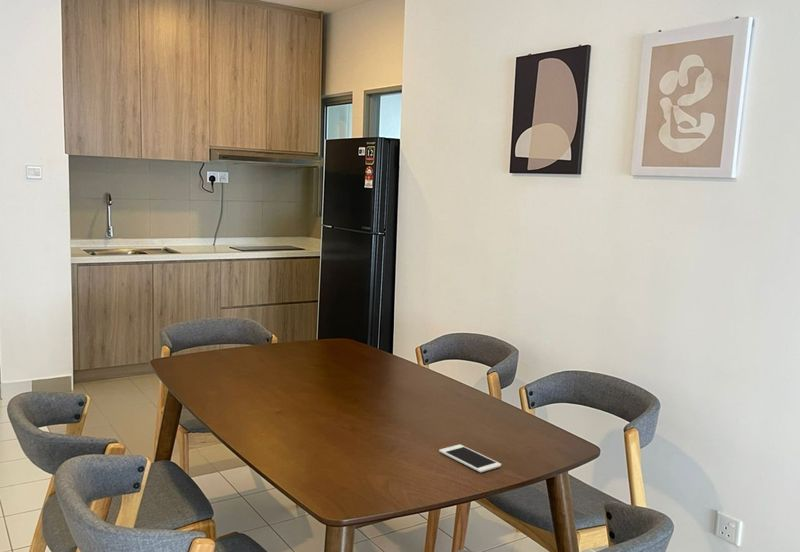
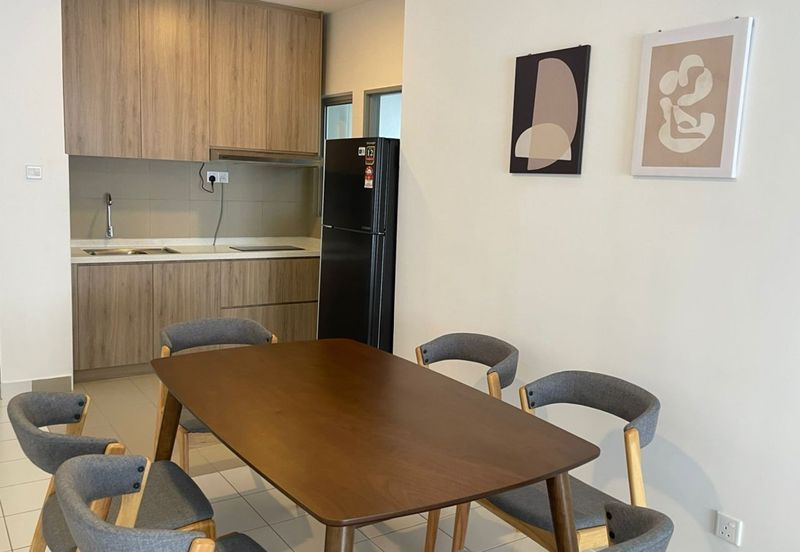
- cell phone (469, 457)
